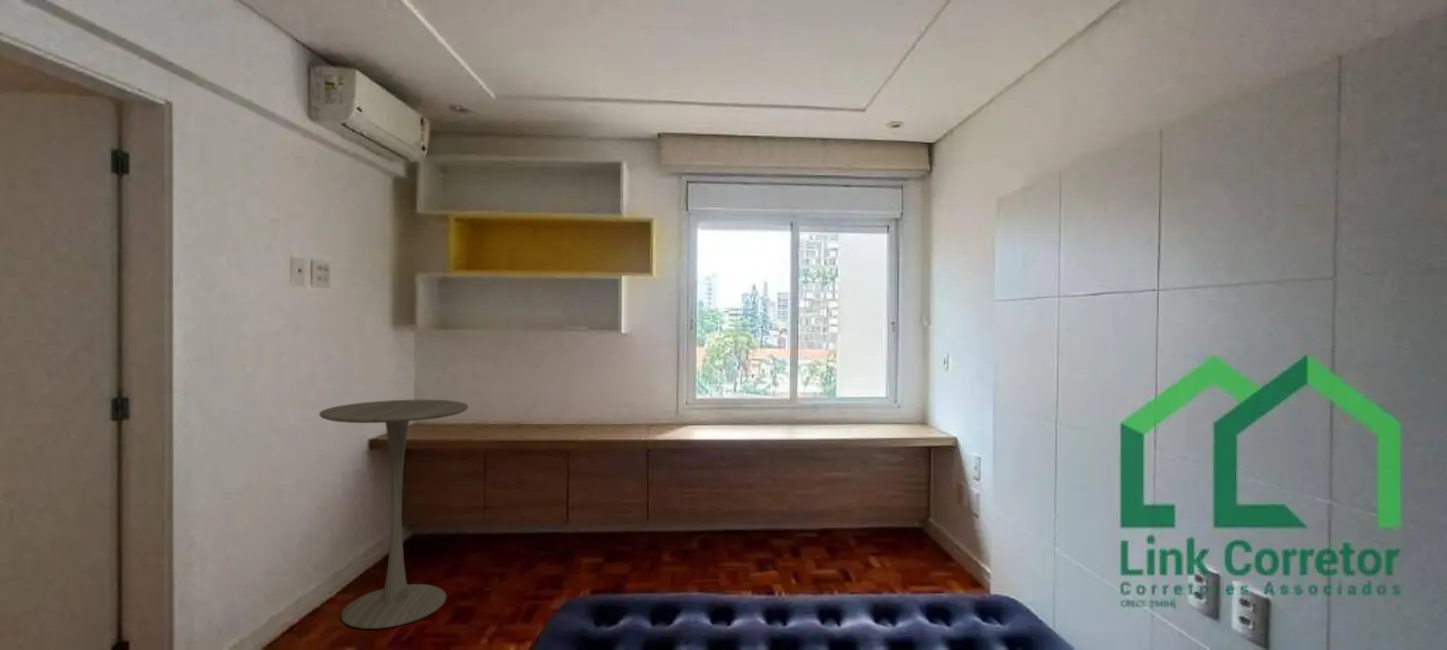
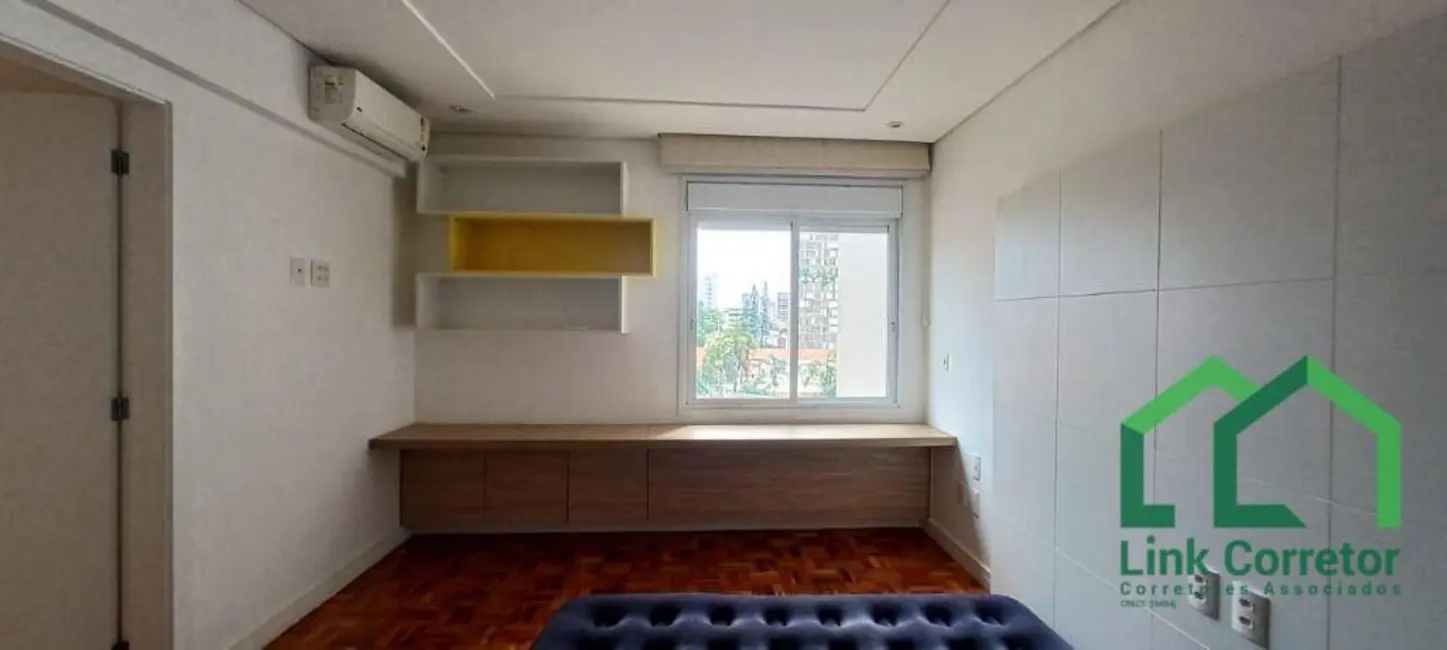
- pedestal table (396, 507)
